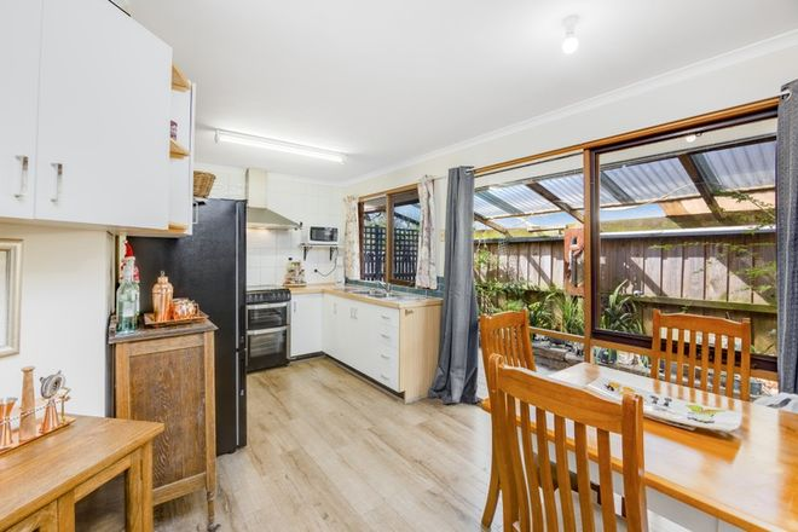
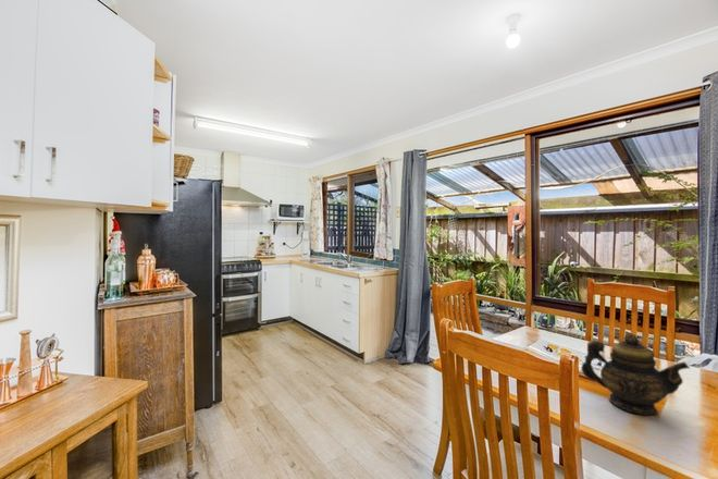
+ teapot (630, 369)
